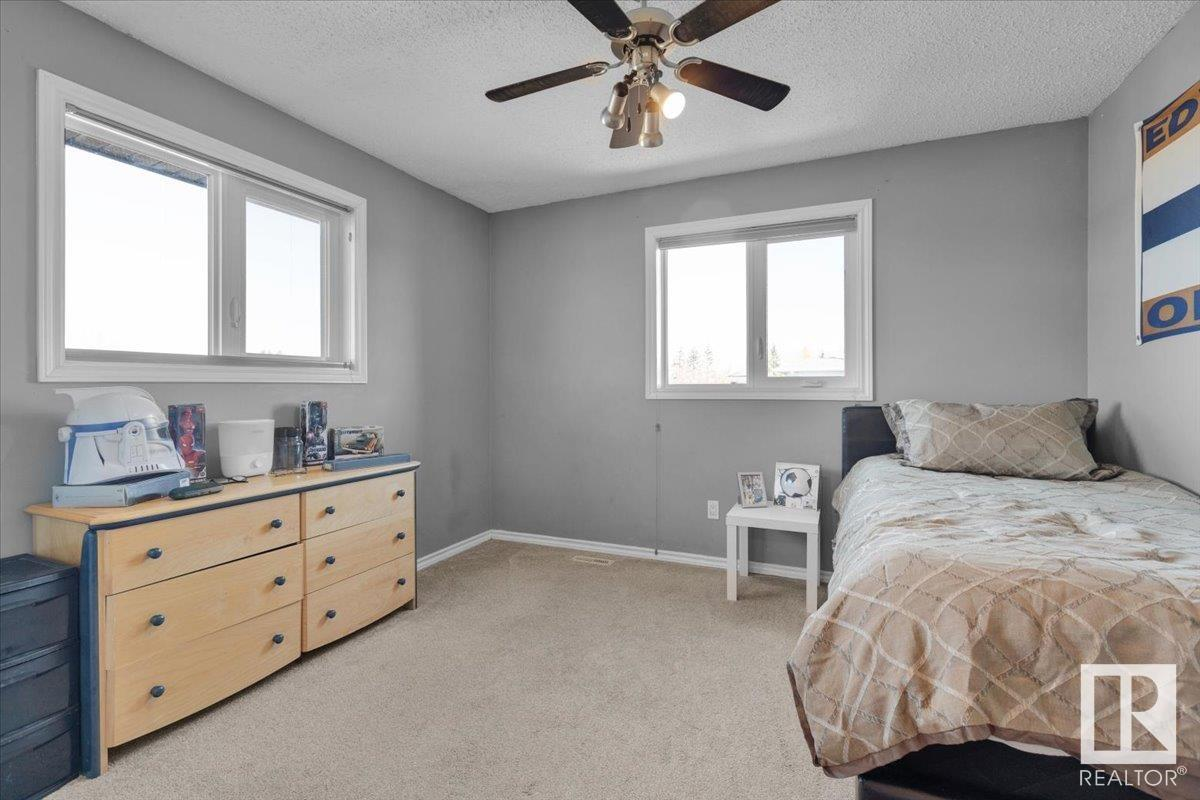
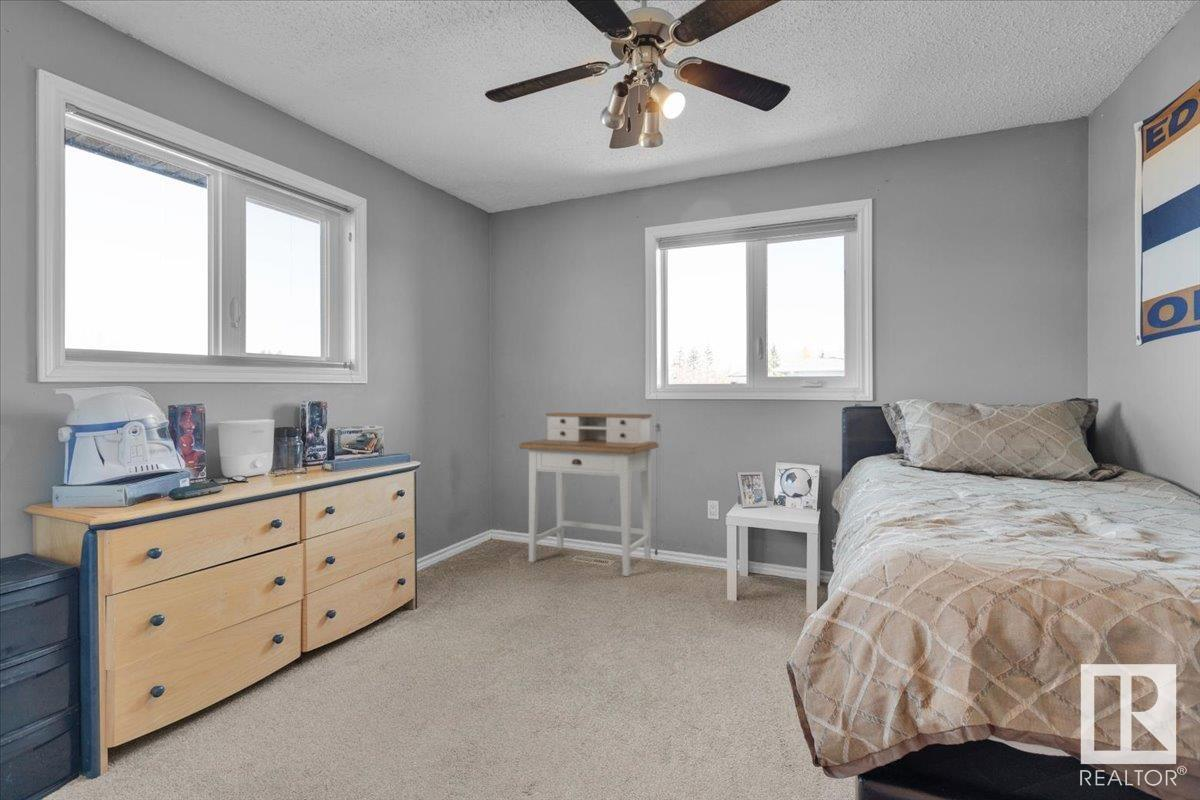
+ desk (589, 474)
